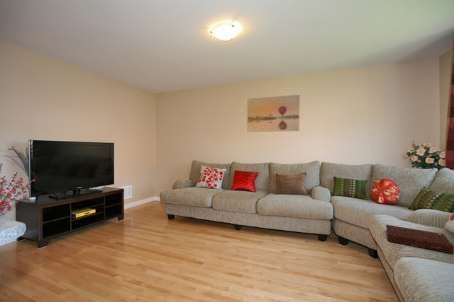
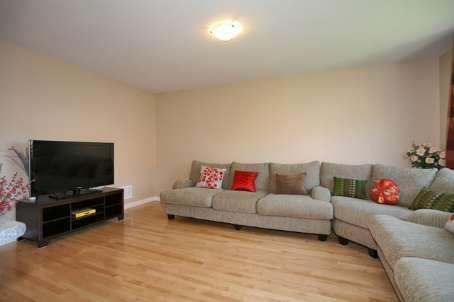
- book (415, 237)
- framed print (272, 114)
